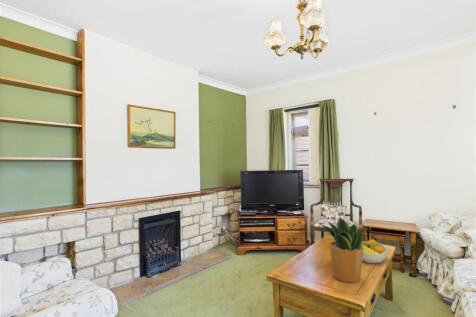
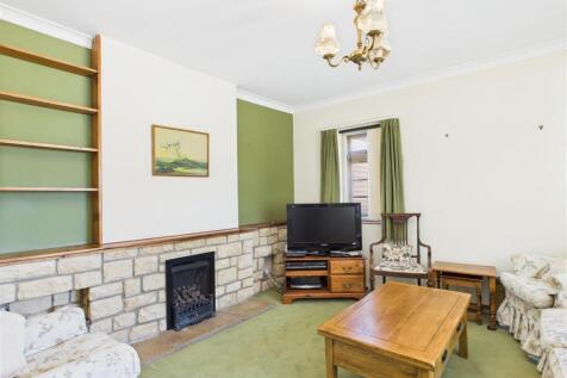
- potted plant (343, 249)
- fruit bowl (370, 250)
